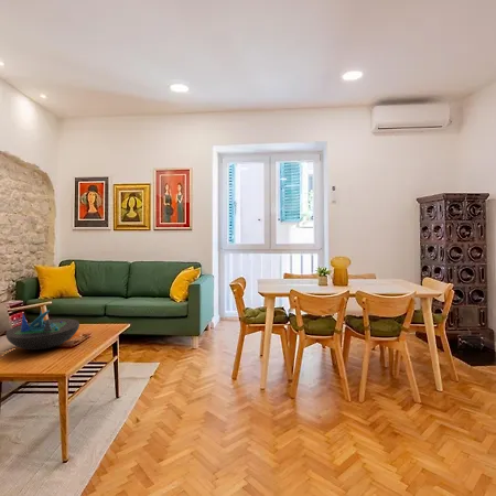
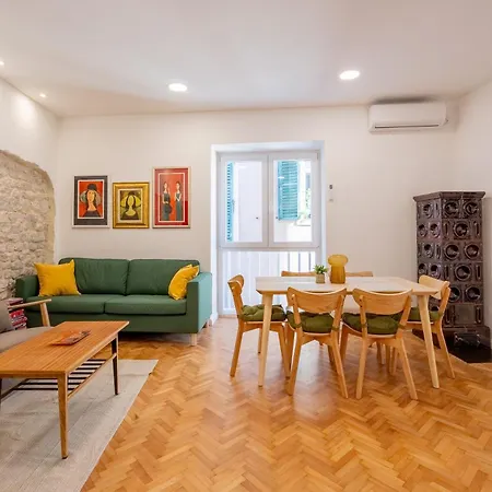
- decorative bowl (44, 327)
